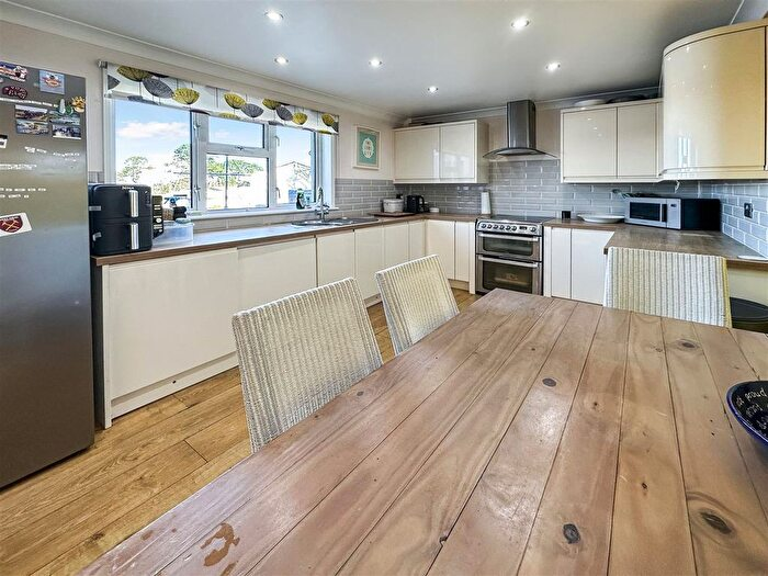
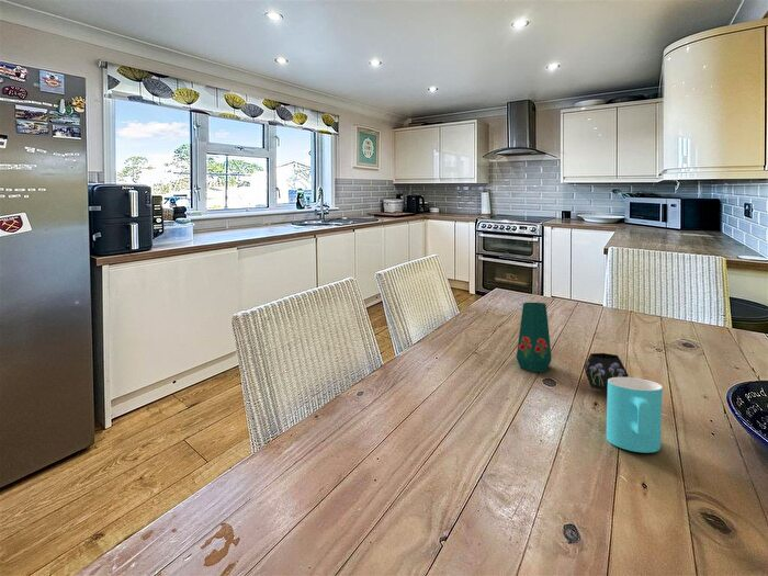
+ cup (631, 415)
+ vase (550, 345)
